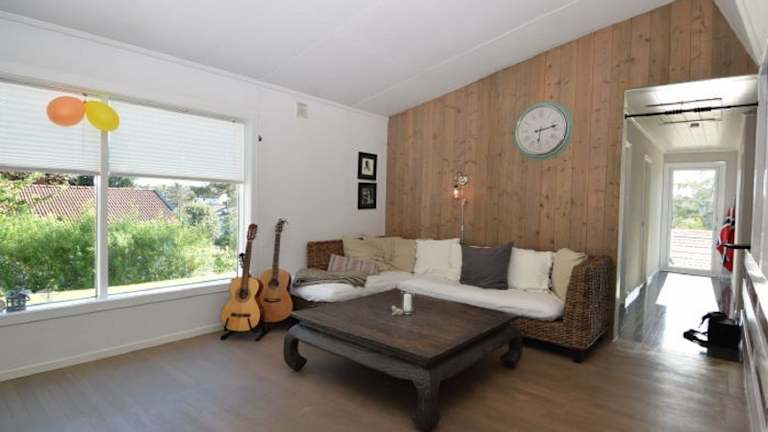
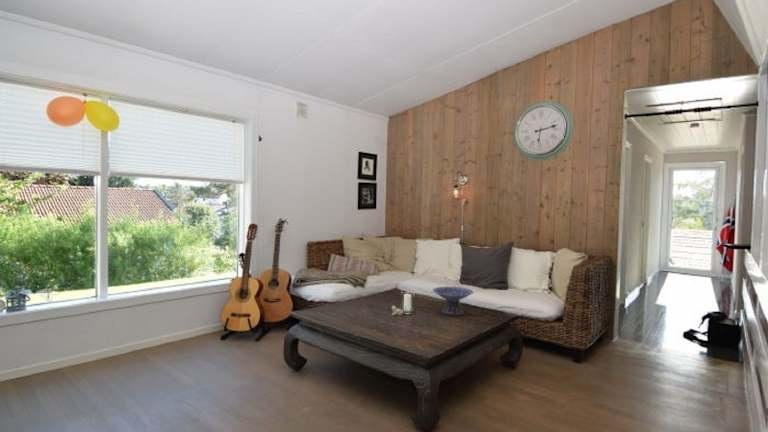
+ decorative bowl (452, 301)
